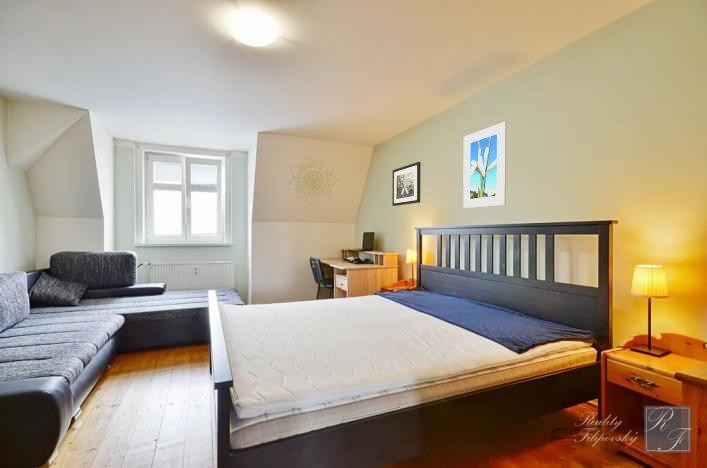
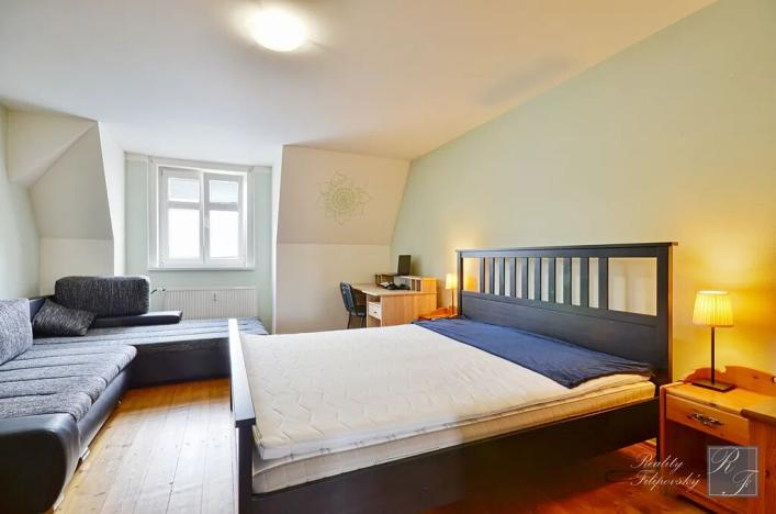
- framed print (483, 168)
- wall art (405, 185)
